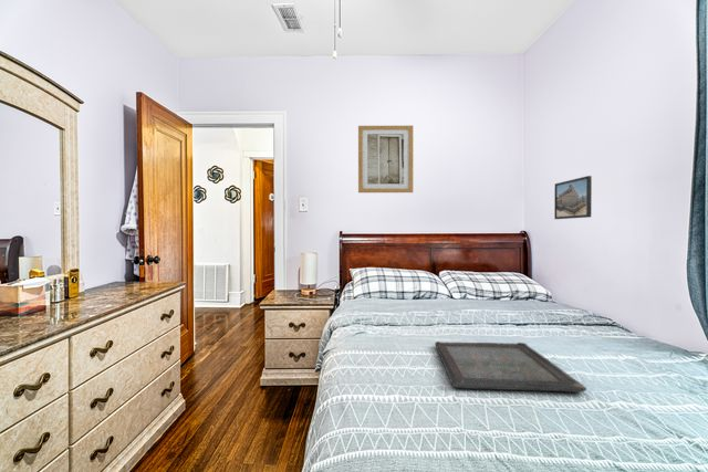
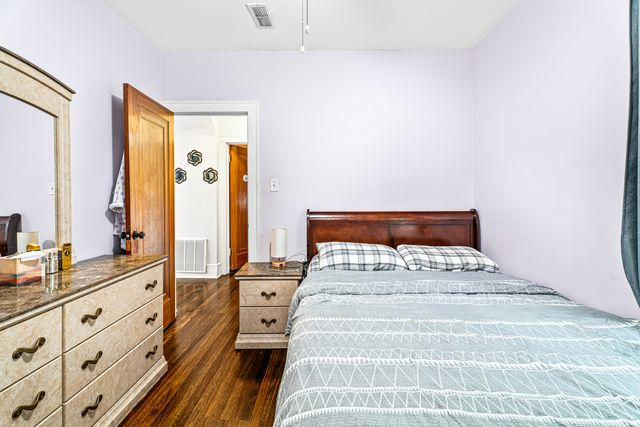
- serving tray (497, 361)
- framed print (571, 199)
- wall art (385, 159)
